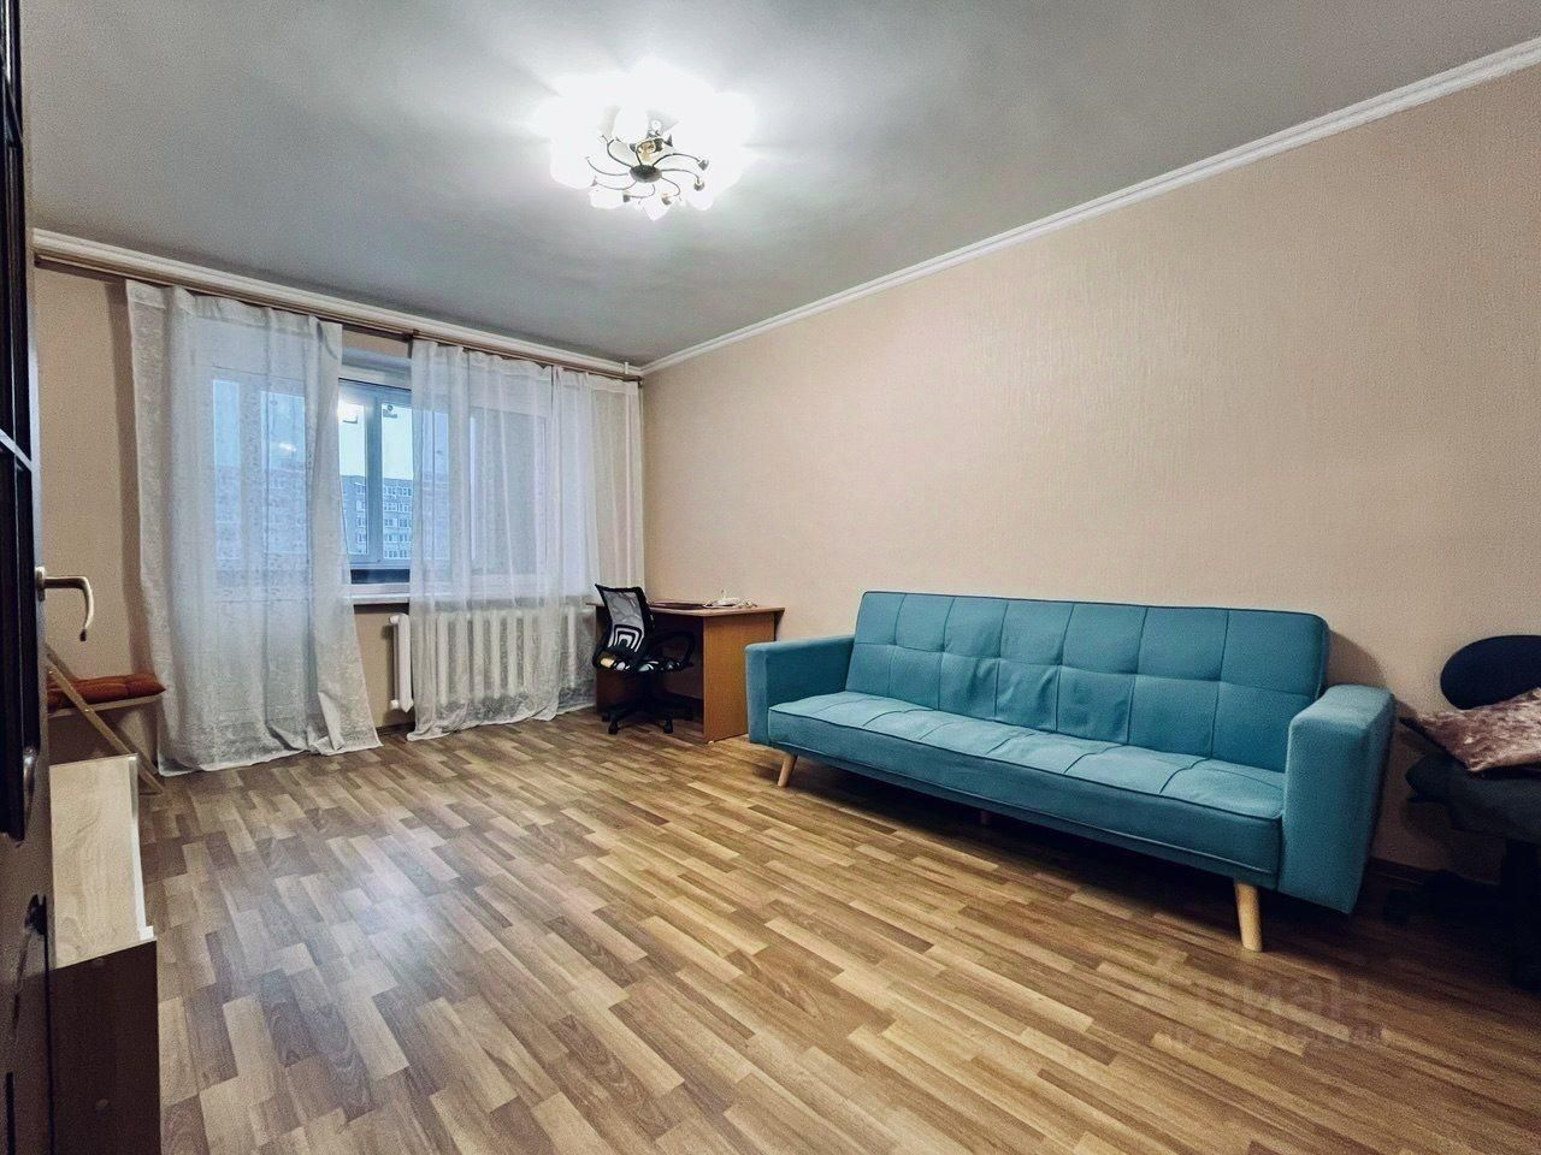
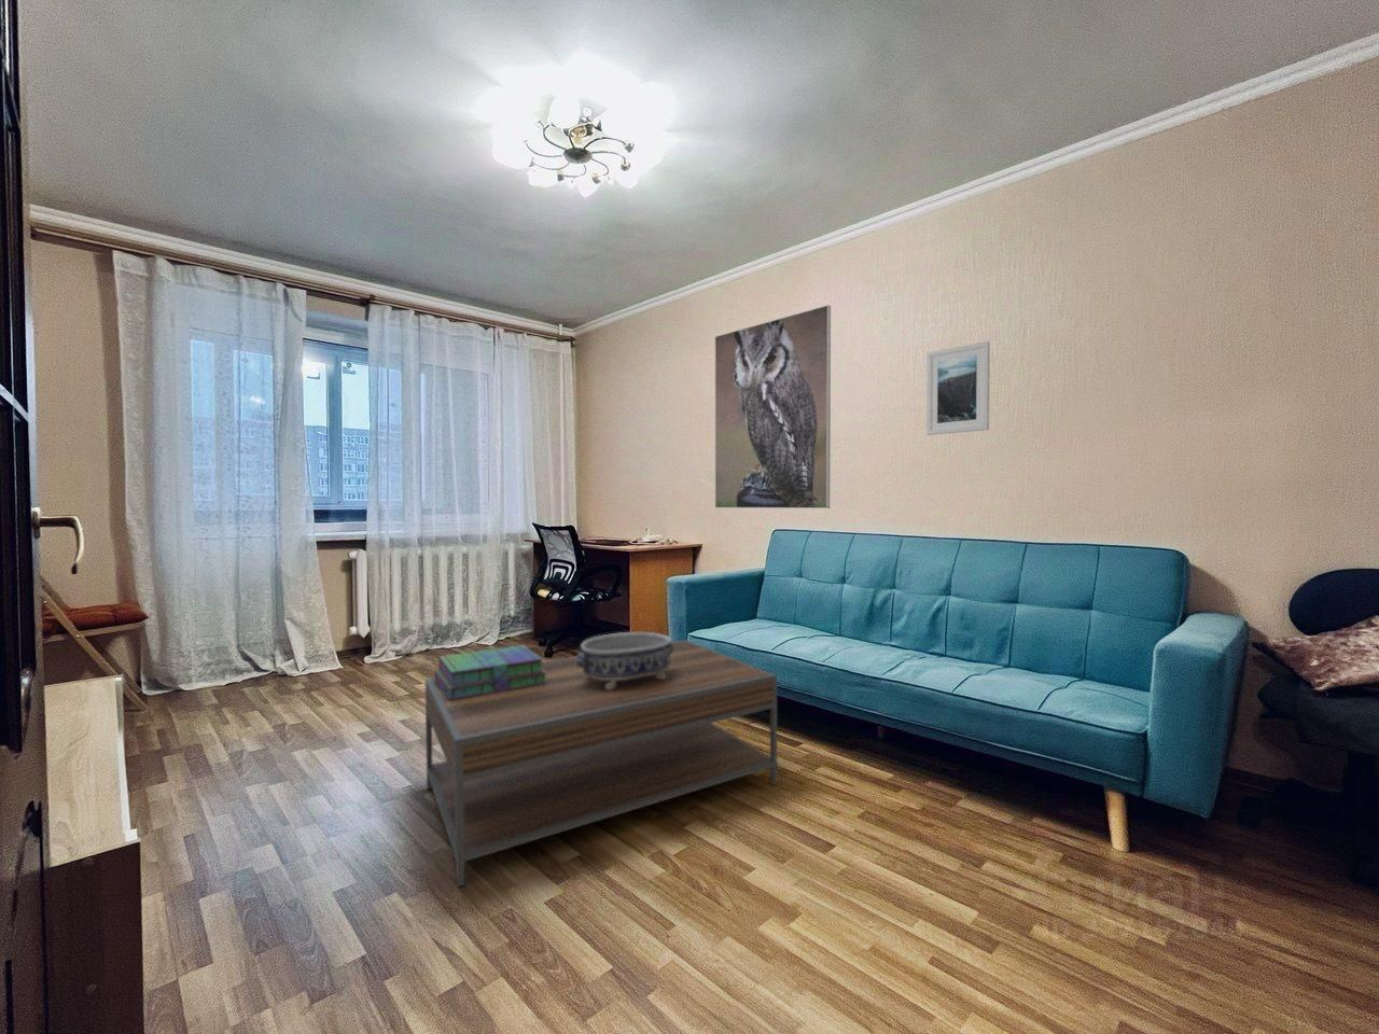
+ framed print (767, 415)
+ stack of books (490, 668)
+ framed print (957, 390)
+ coffee table (600, 729)
+ decorative bowl (627, 658)
